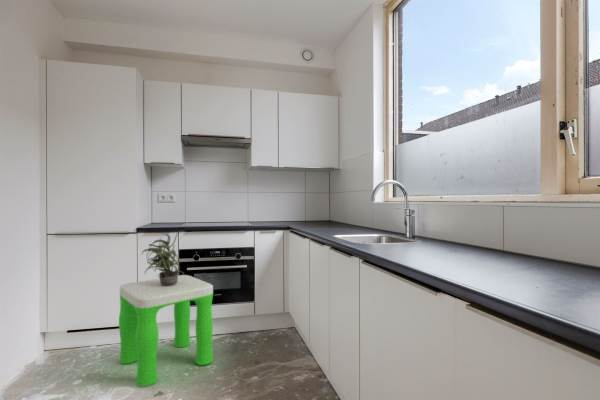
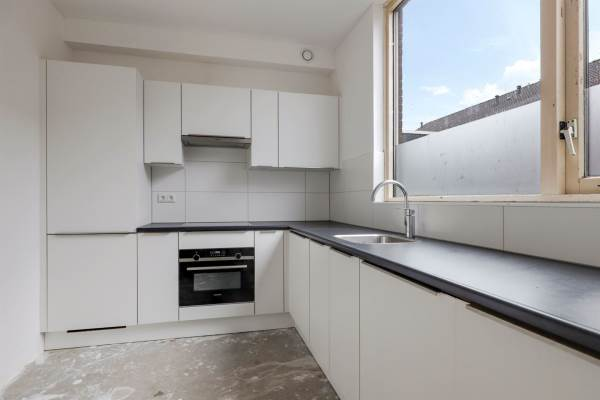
- potted plant (164, 258)
- stool (174, 320)
